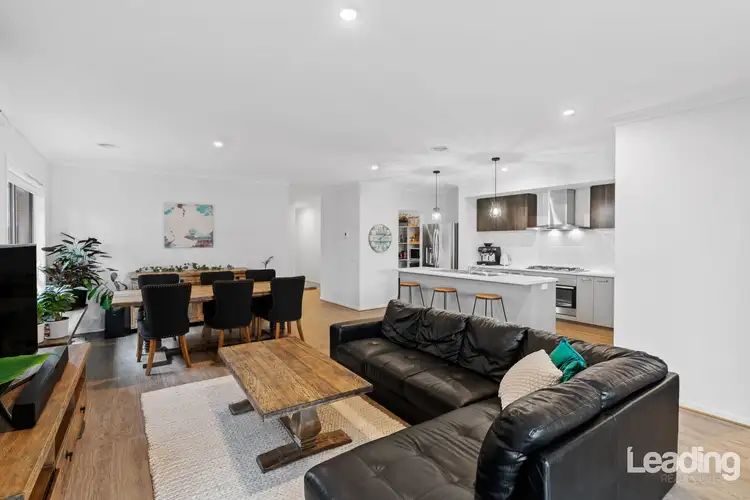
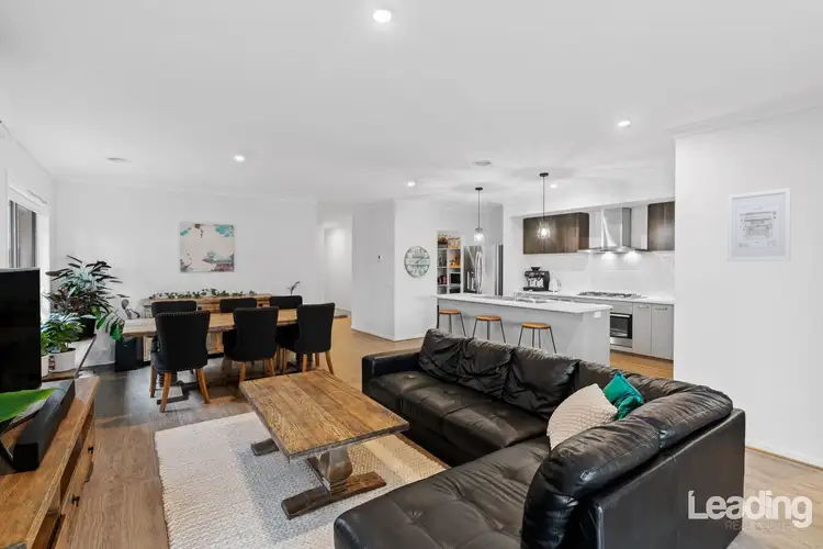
+ wall art (757, 226)
